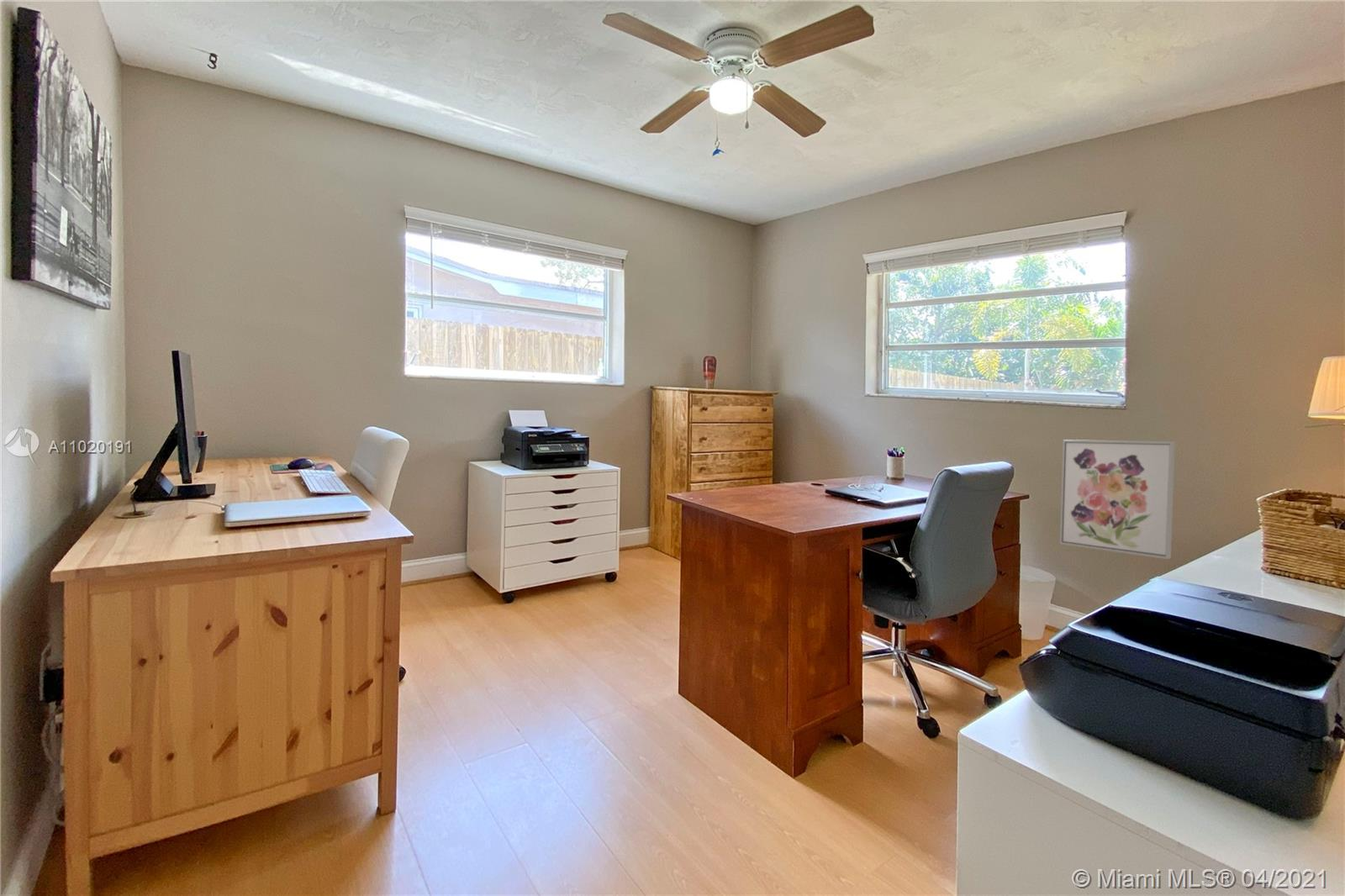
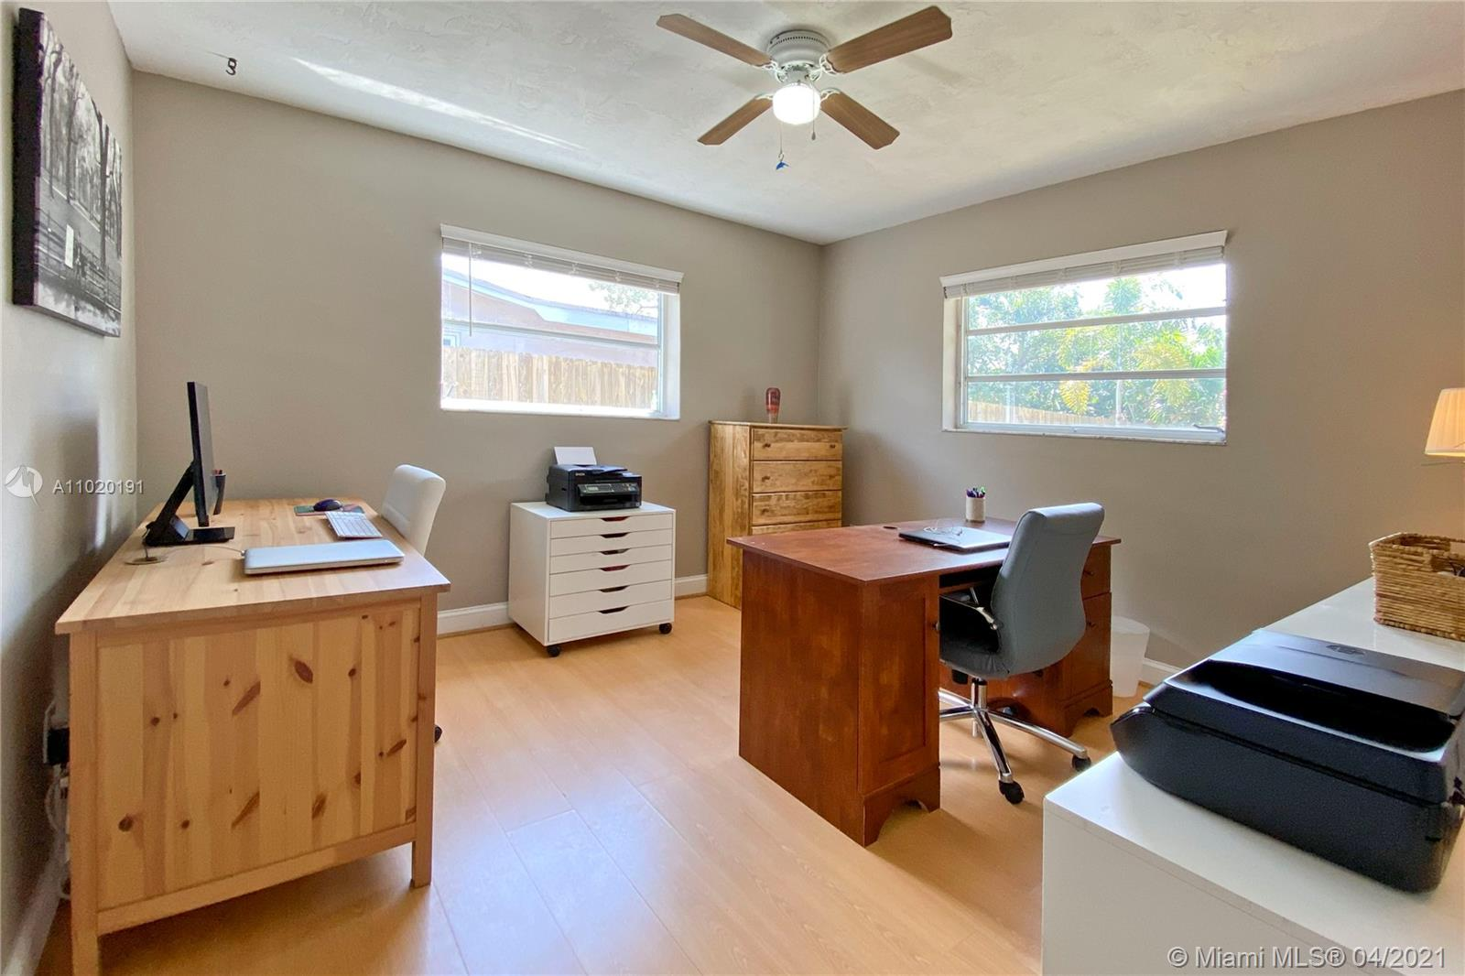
- wall art (1114, 495)
